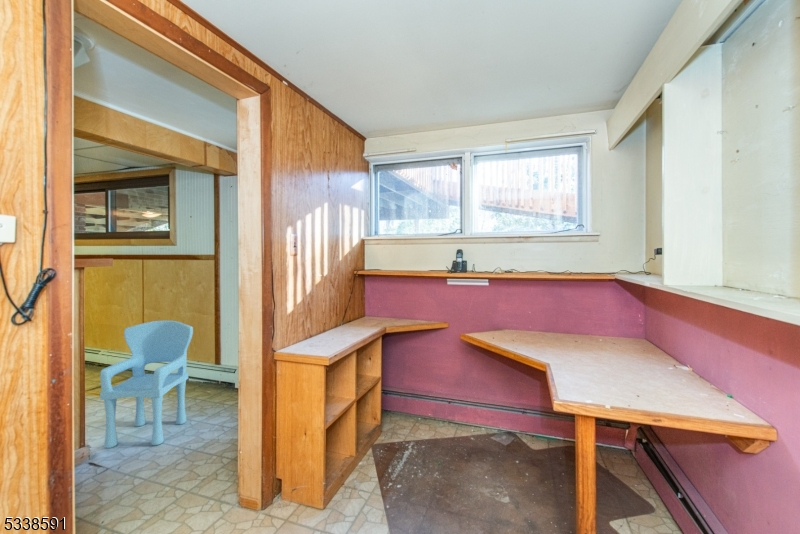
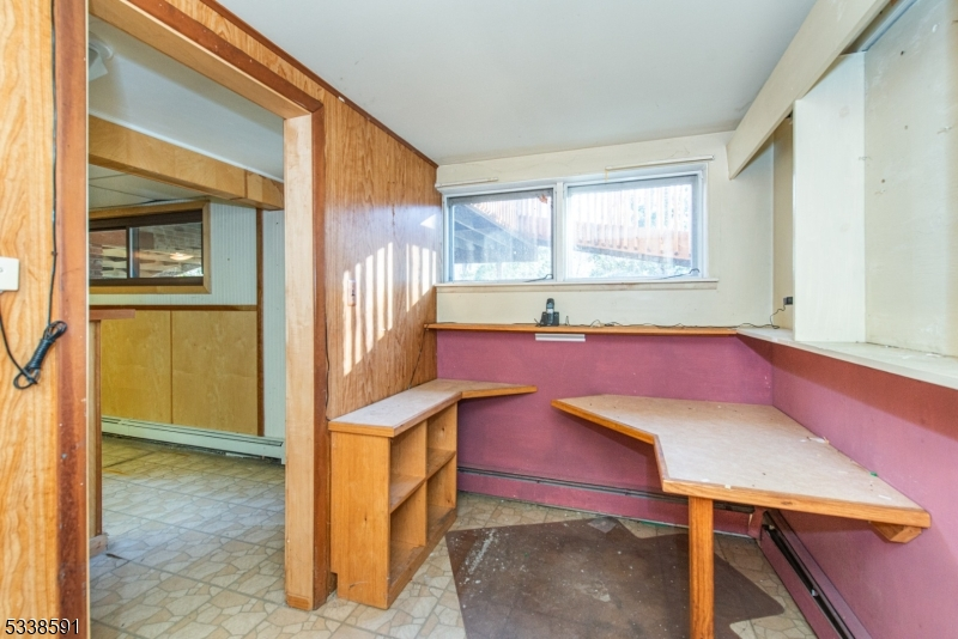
- armchair (149, 379)
